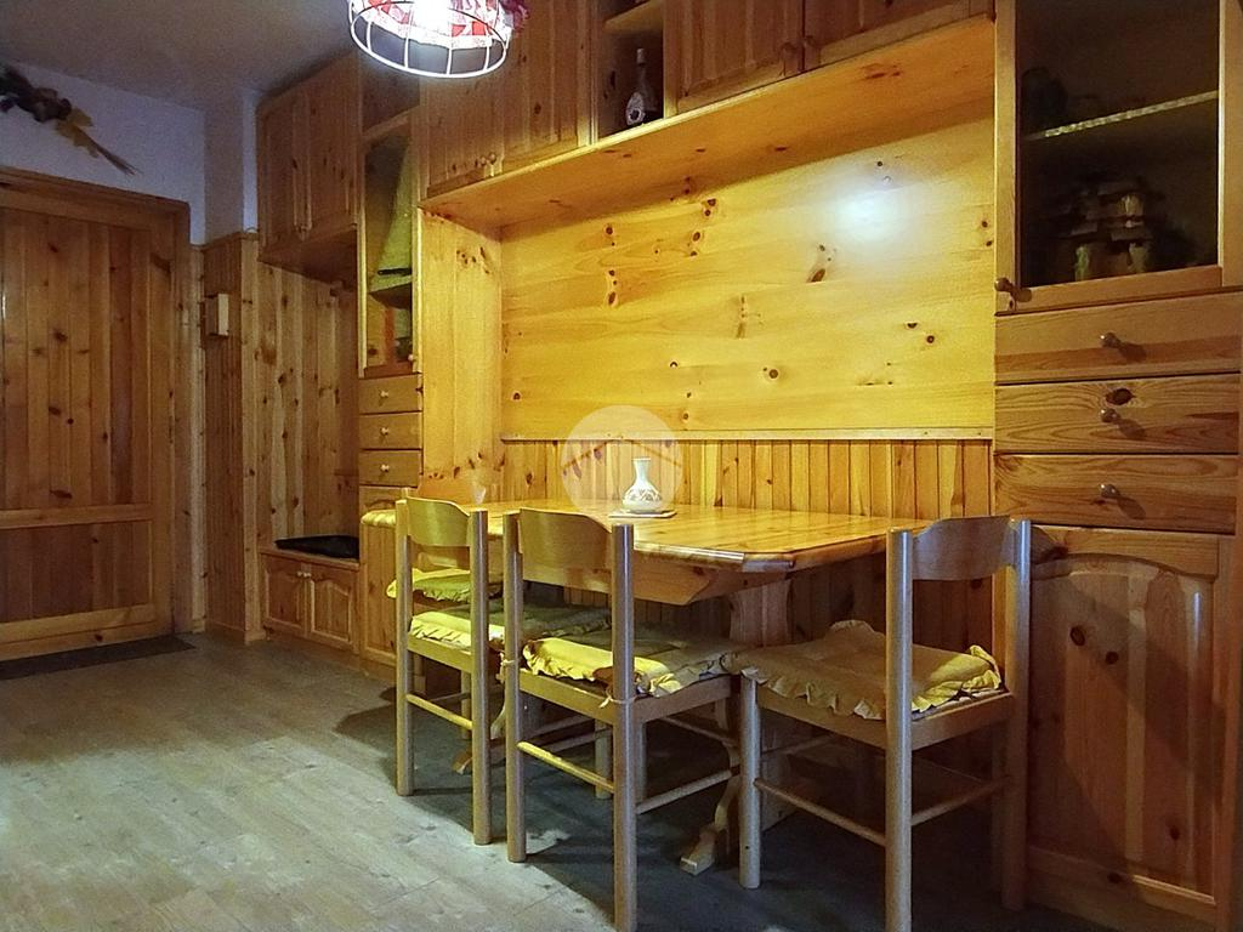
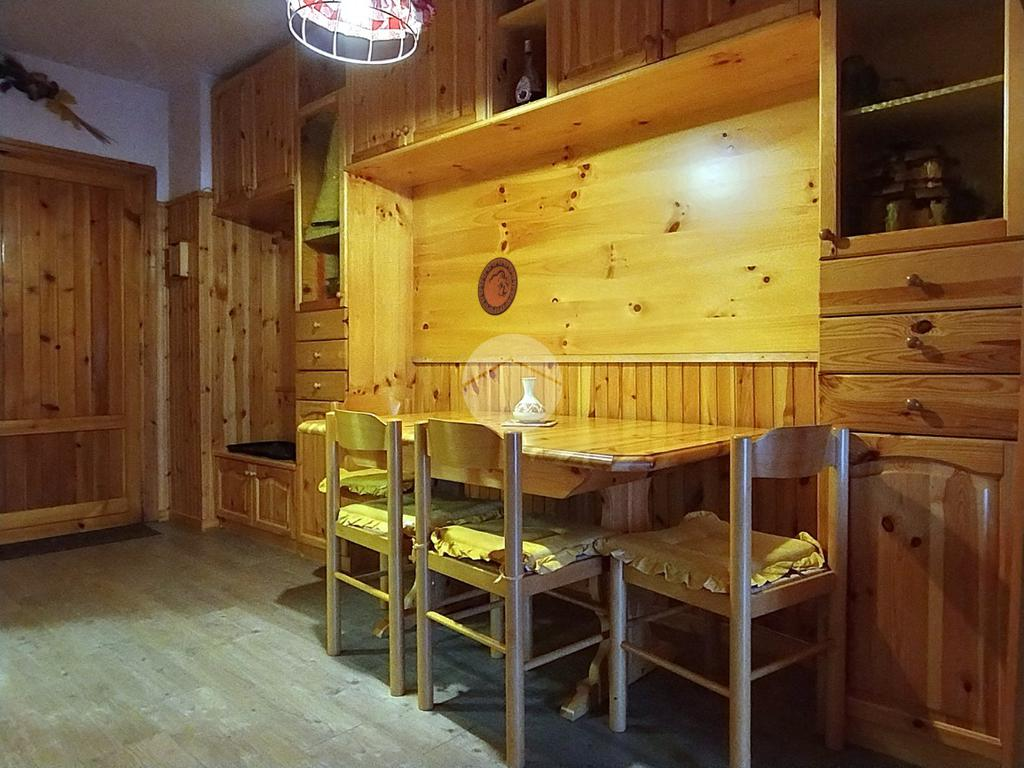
+ decorative plate (498, 286)
